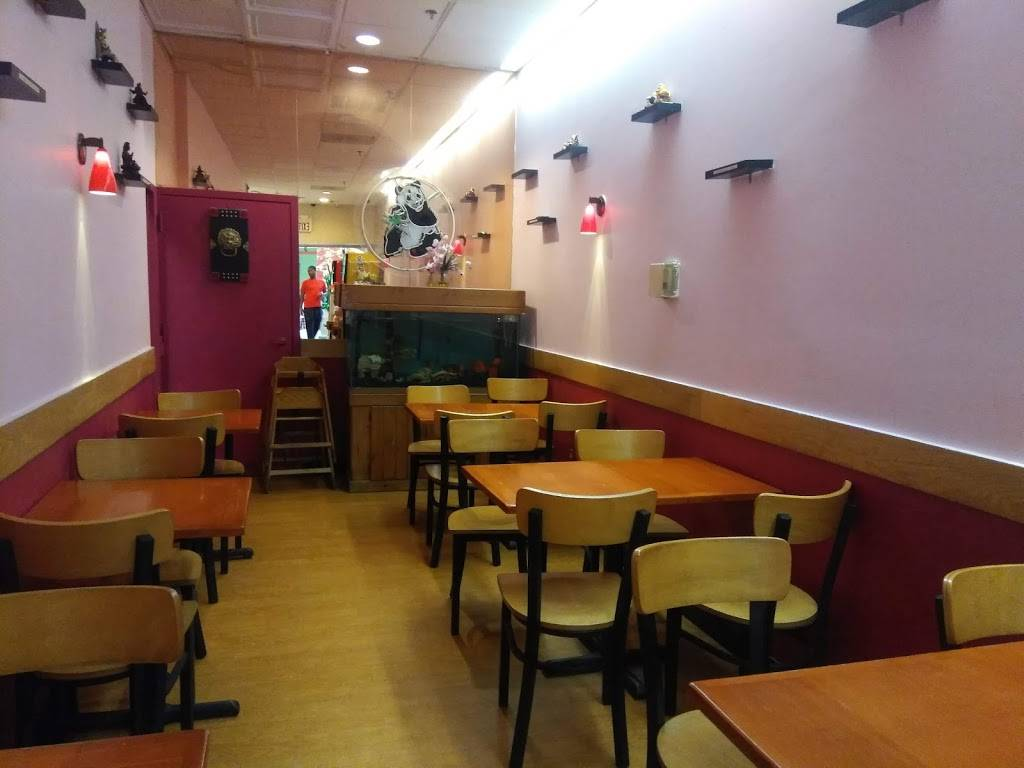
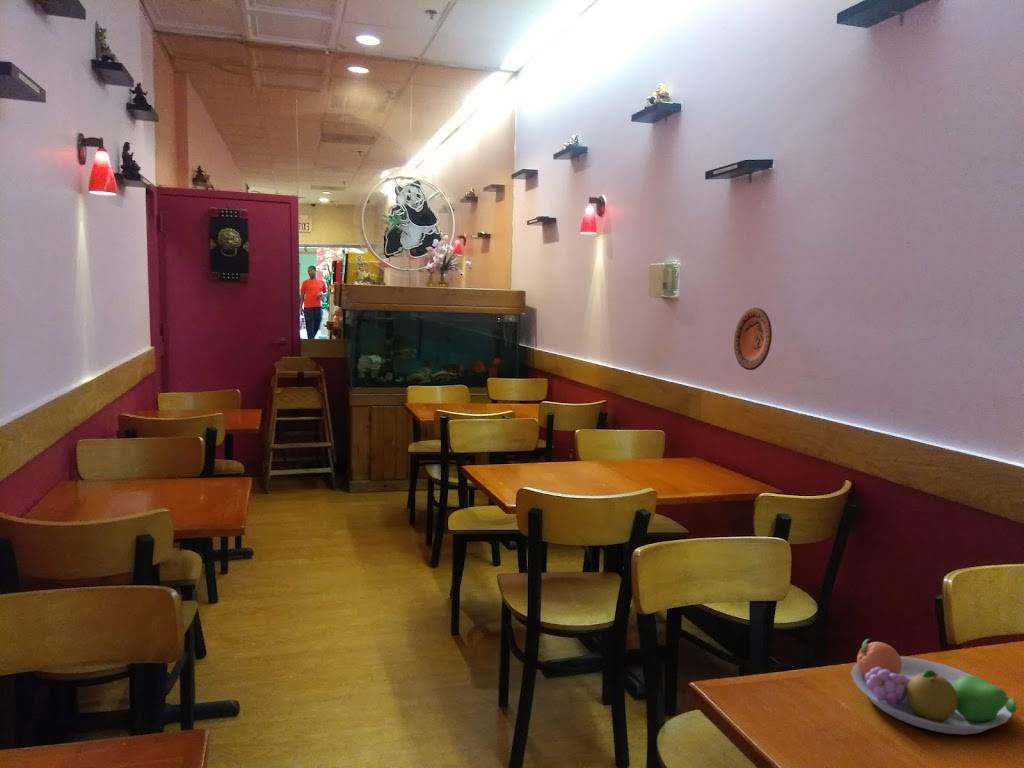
+ fruit bowl (933, 678)
+ decorative plate (753, 338)
